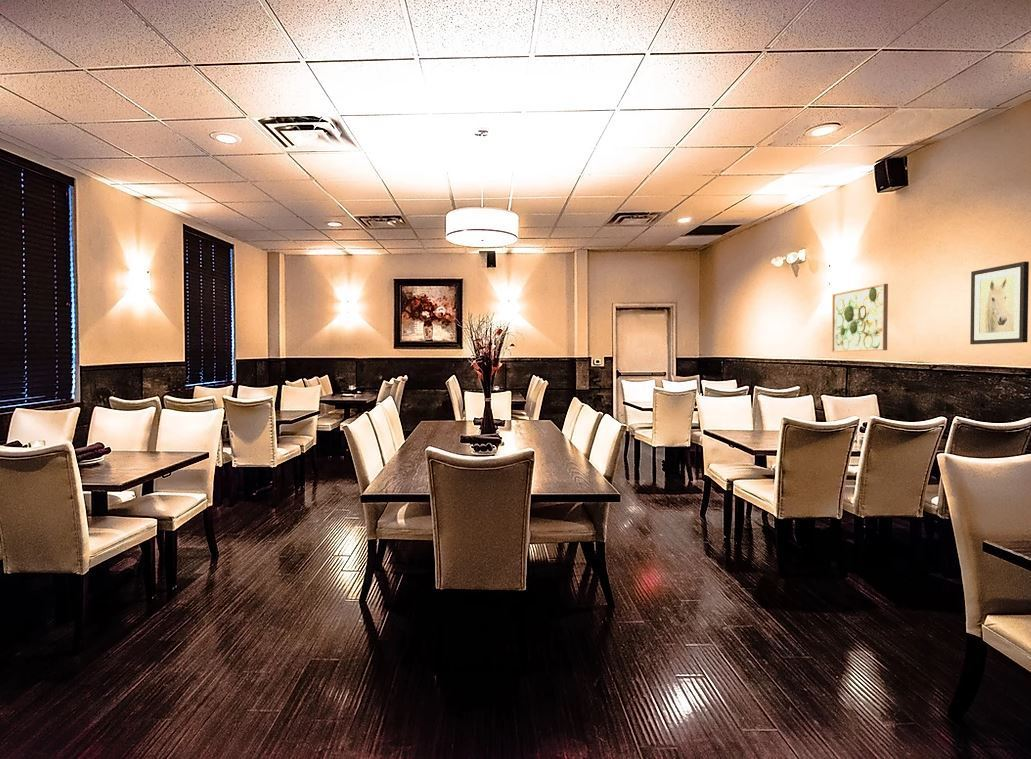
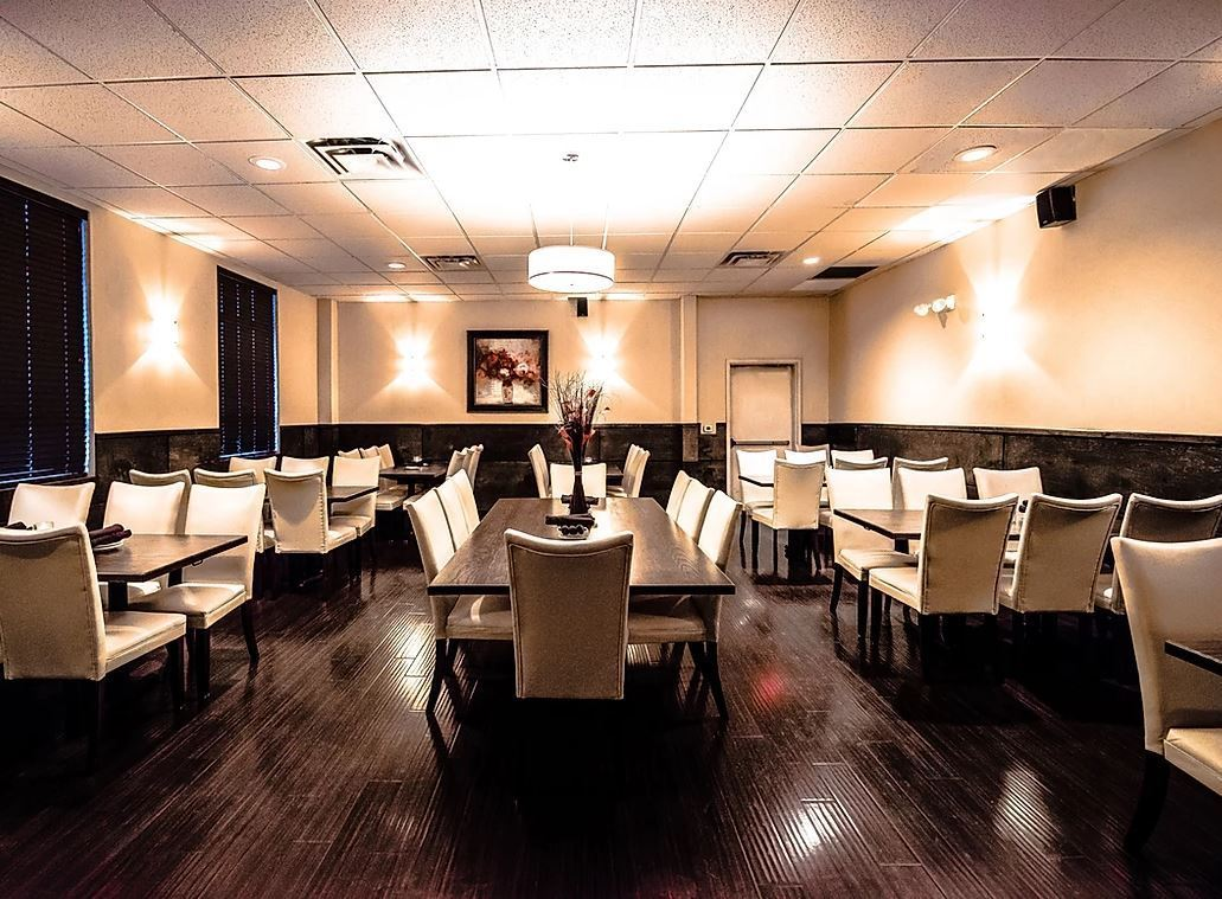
- wall art (856, 320)
- wall art (997, 305)
